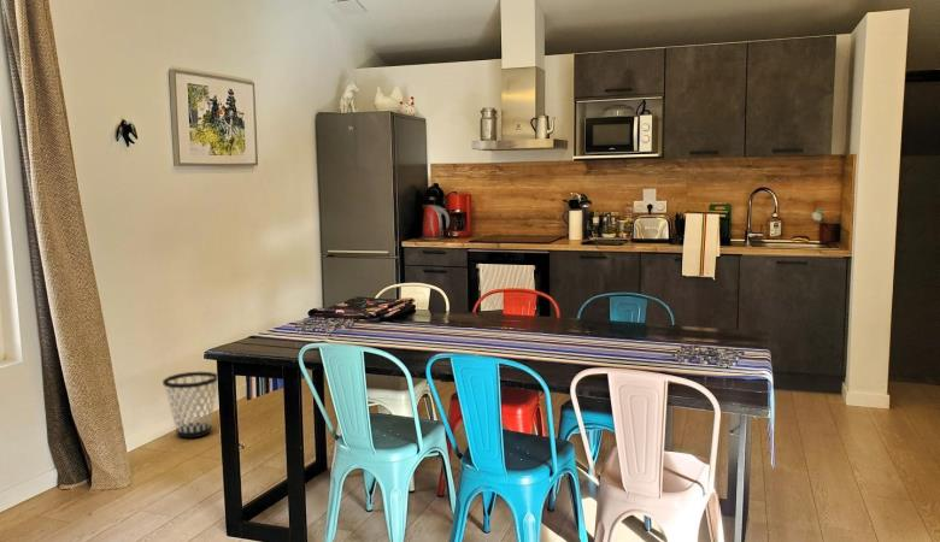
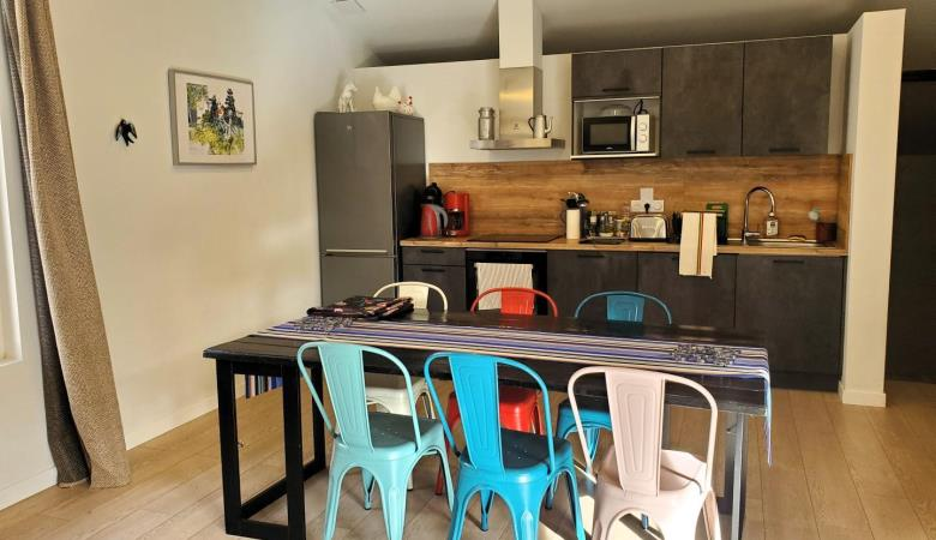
- wastebasket (193, 405)
